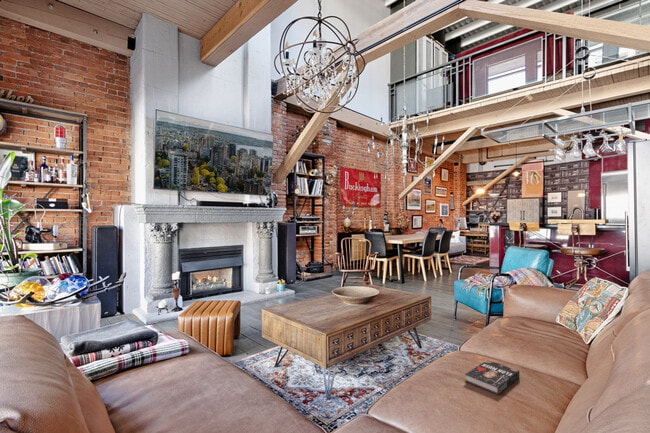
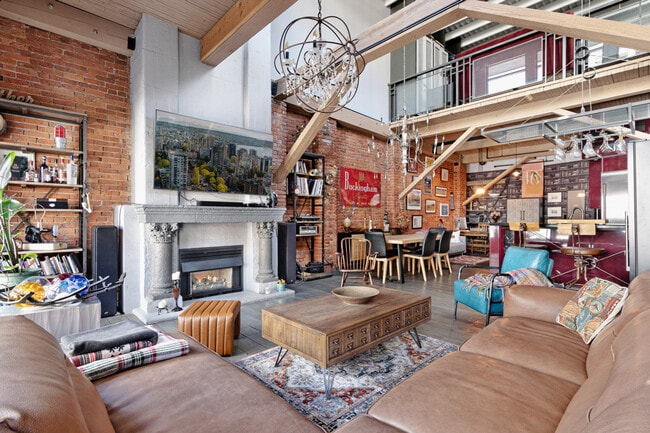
- book (492, 375)
